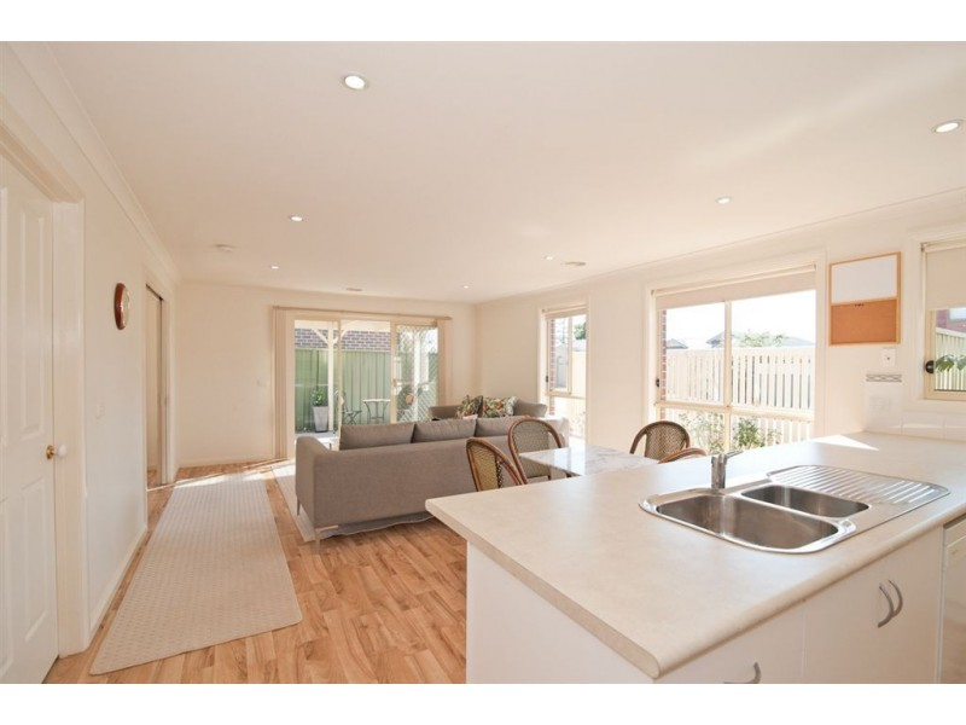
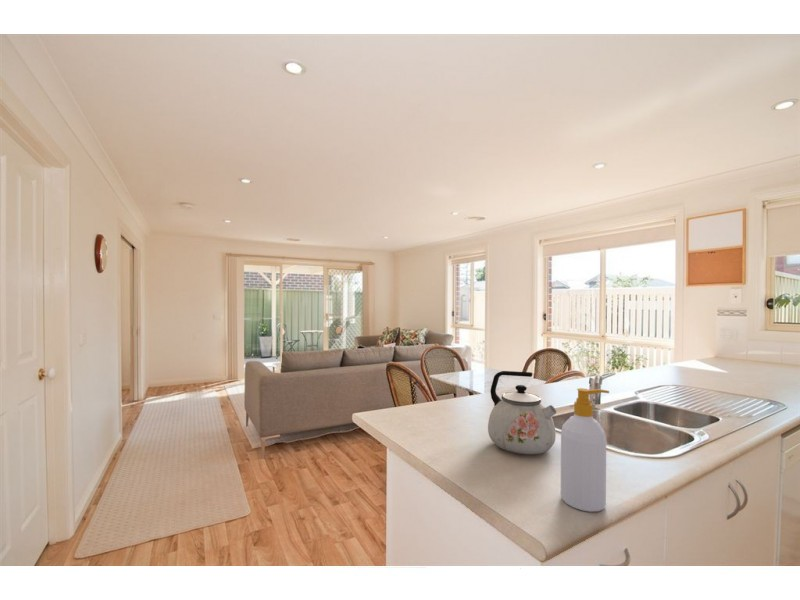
+ kettle (521, 408)
+ soap bottle (584, 445)
